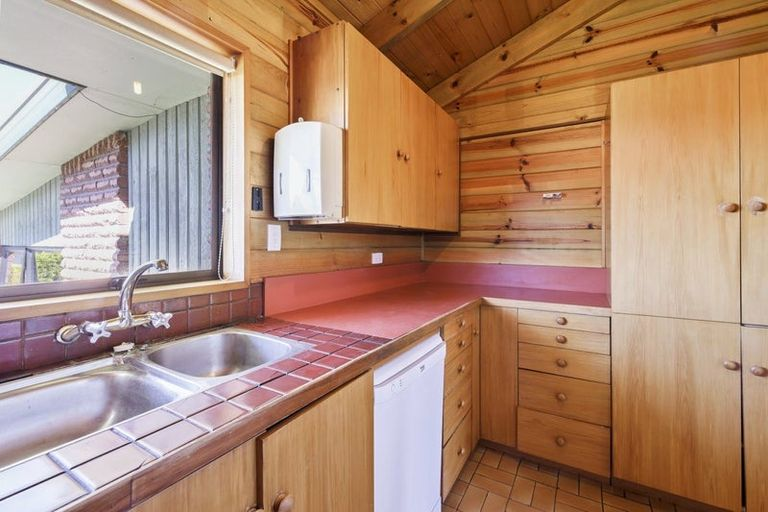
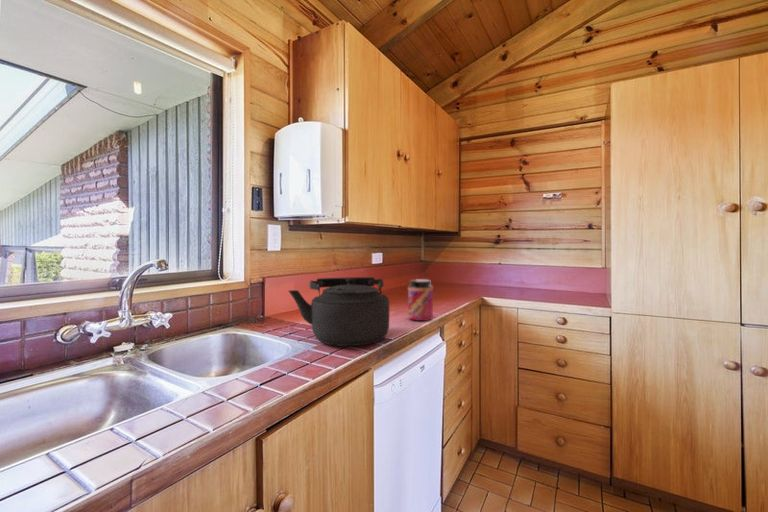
+ jar (420, 299)
+ kettle (348, 307)
